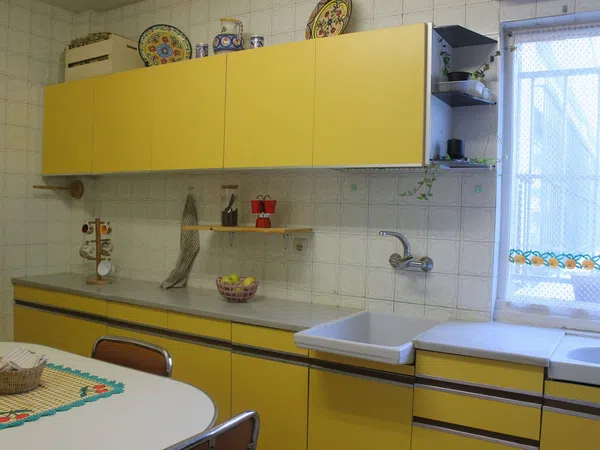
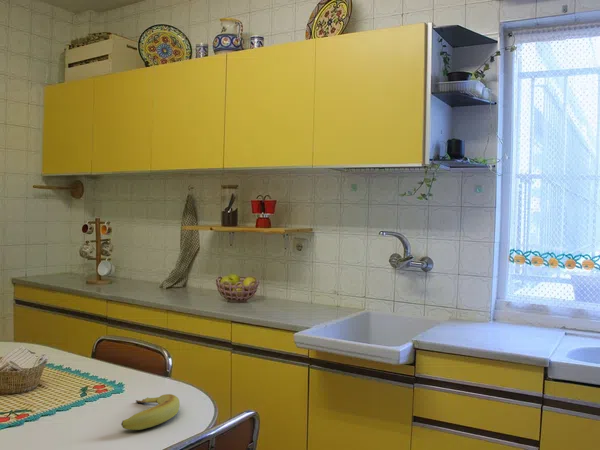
+ banana (147, 409)
